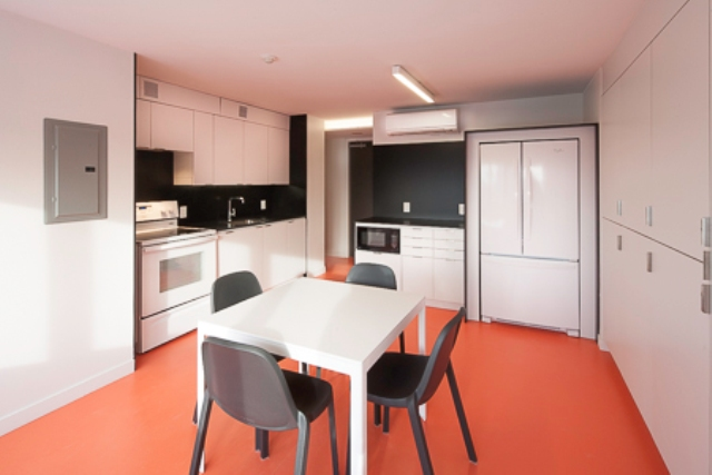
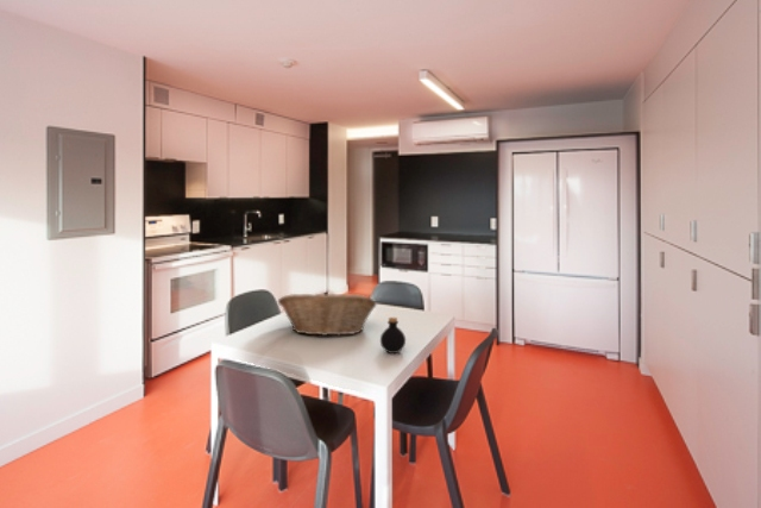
+ bottle (392, 334)
+ fruit basket (327, 311)
